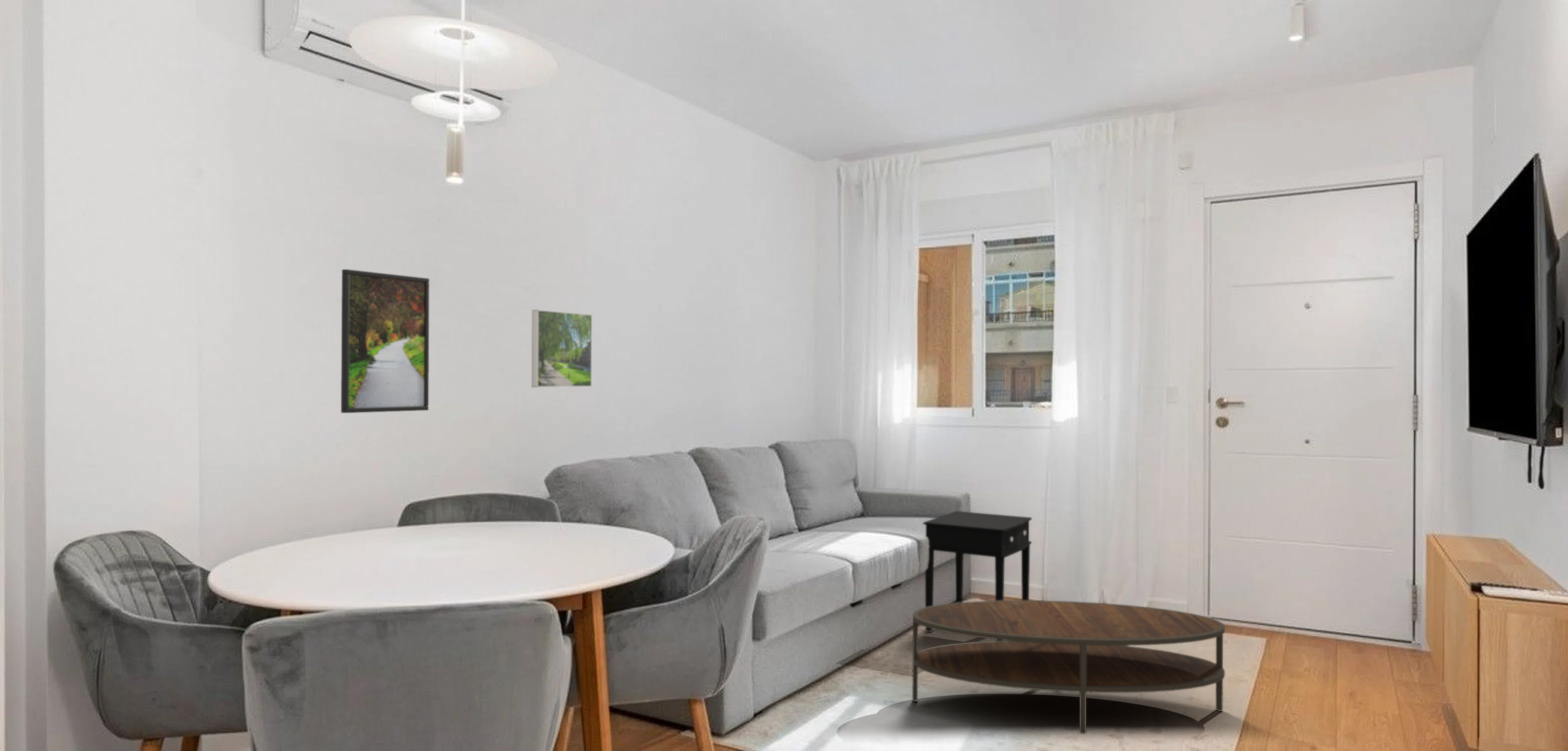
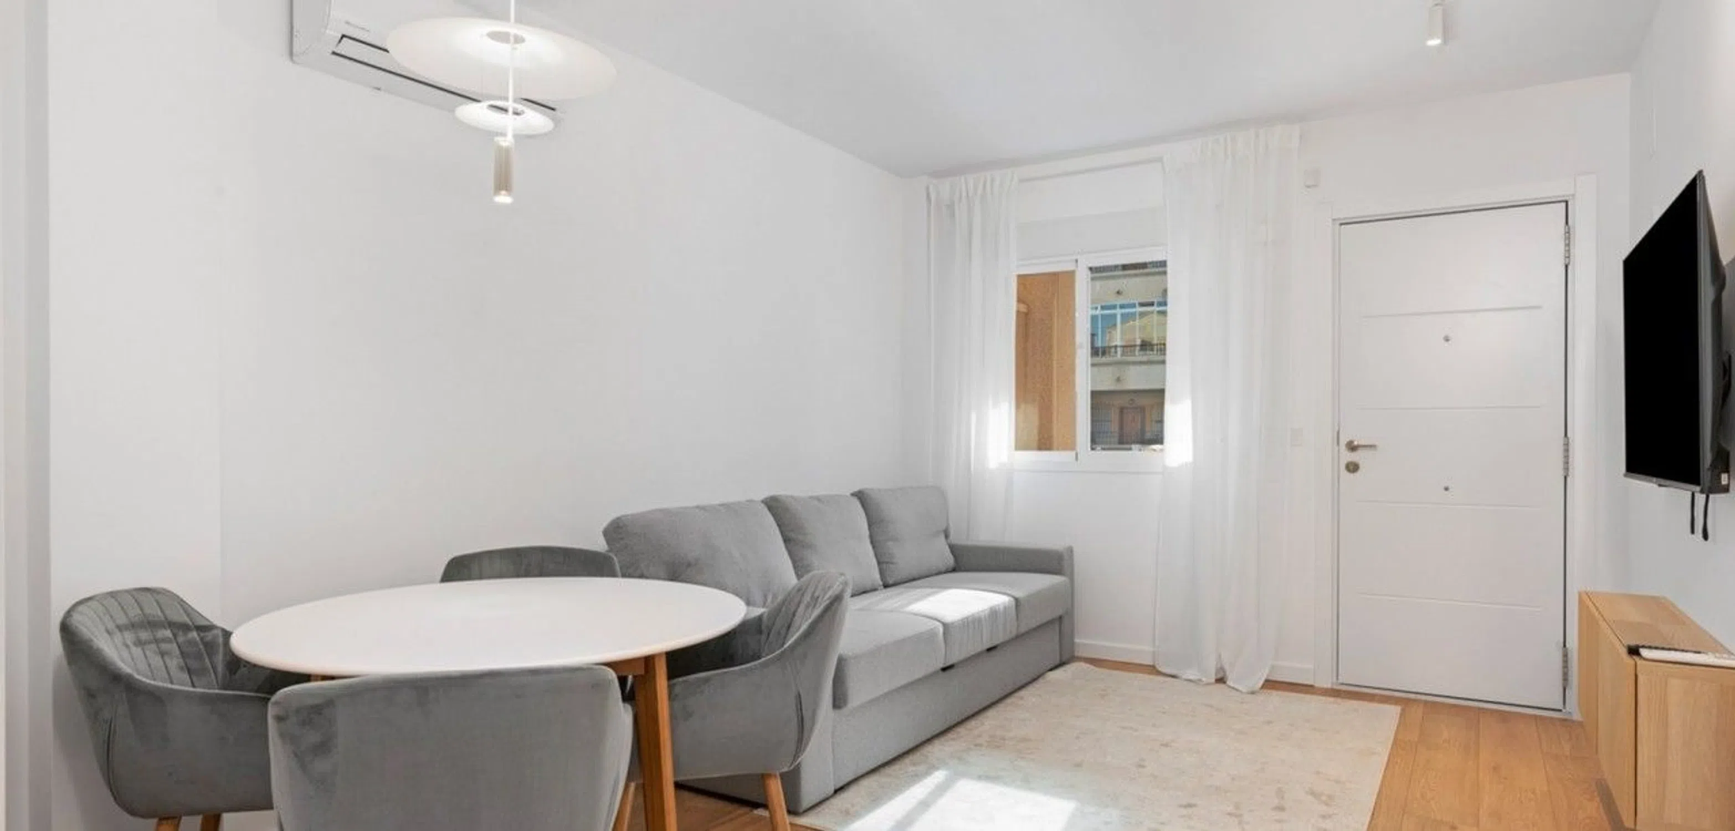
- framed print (563, 349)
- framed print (387, 342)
- side table (995, 570)
- coffee table (1065, 662)
